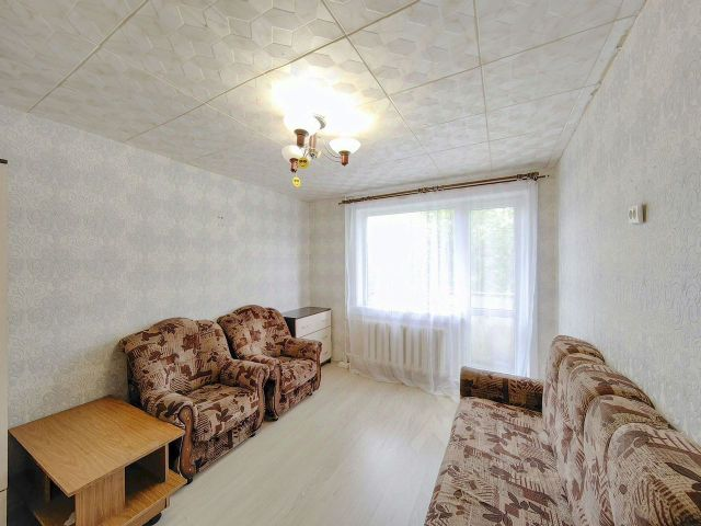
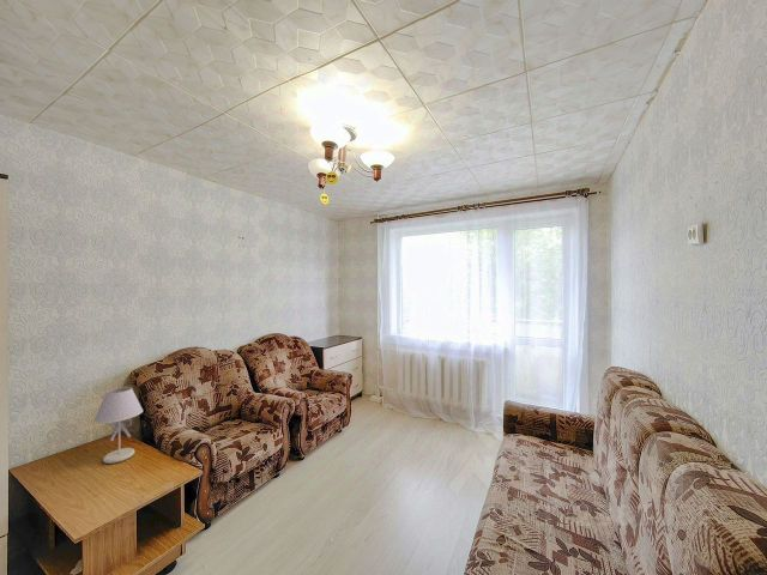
+ table lamp (119, 423)
